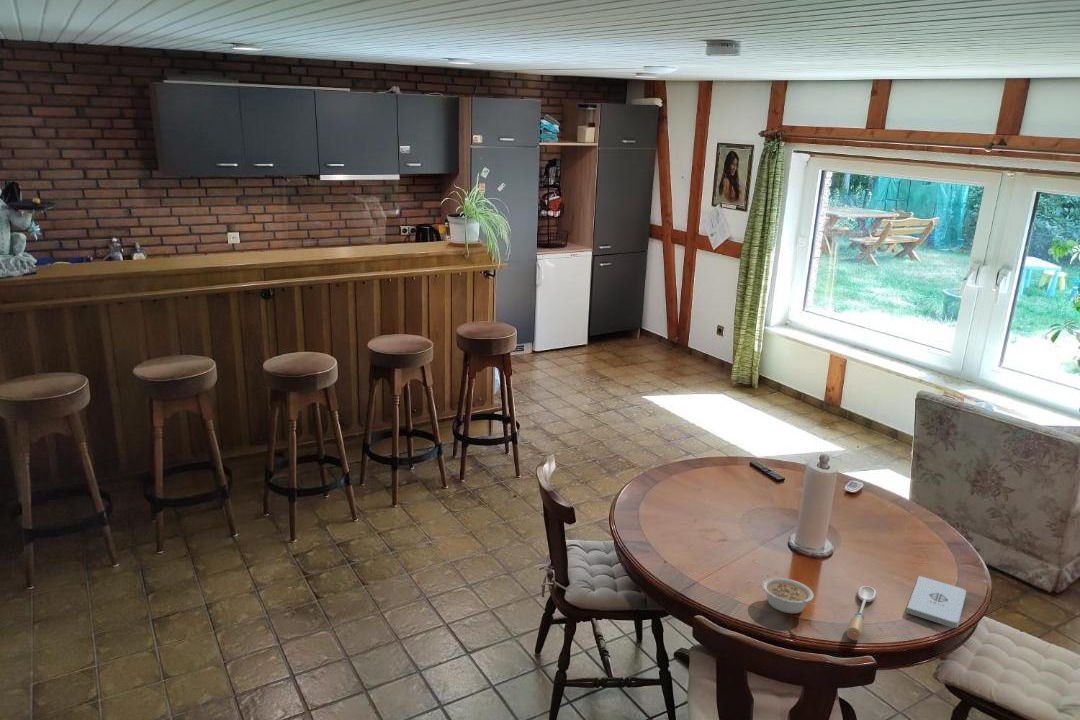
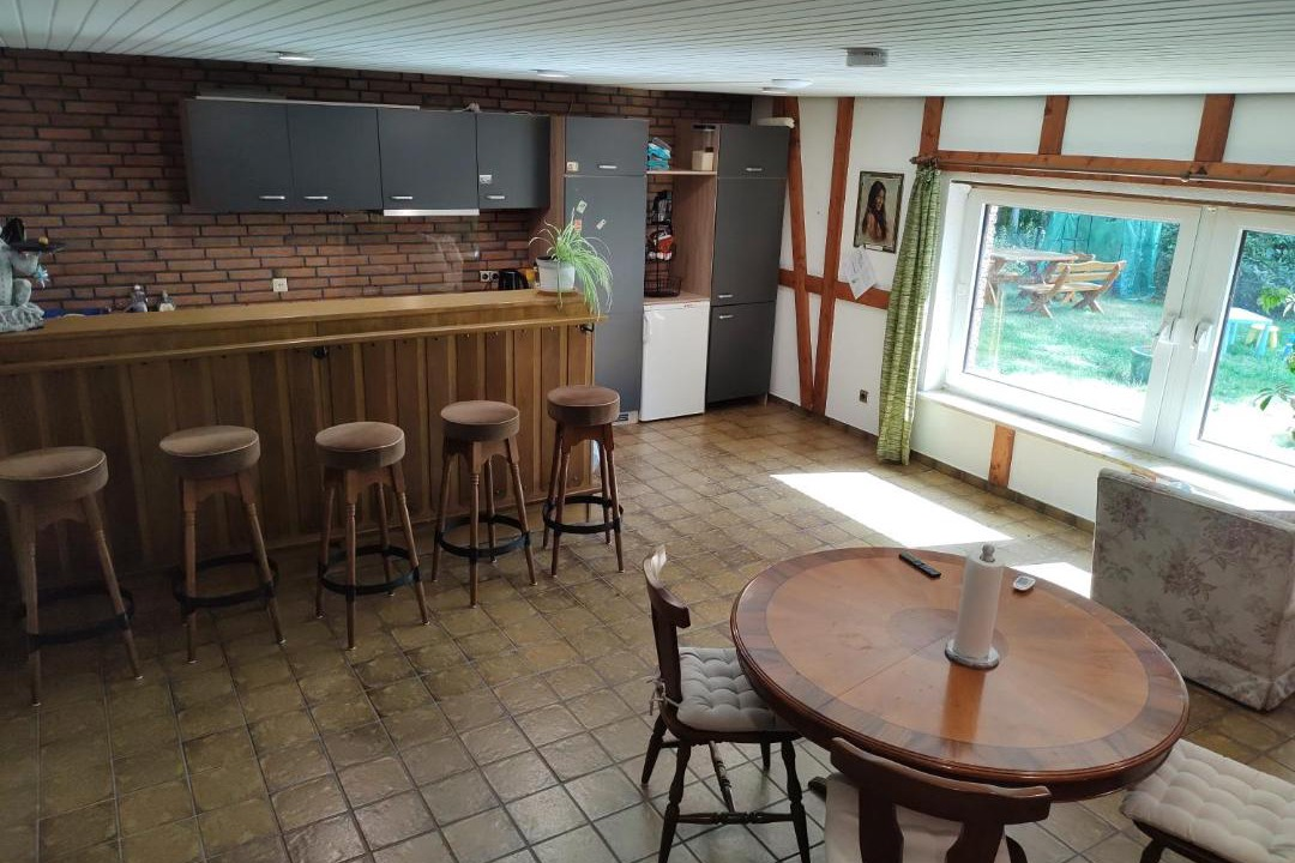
- notepad (937, 600)
- legume (788, 596)
- spoon (861, 609)
